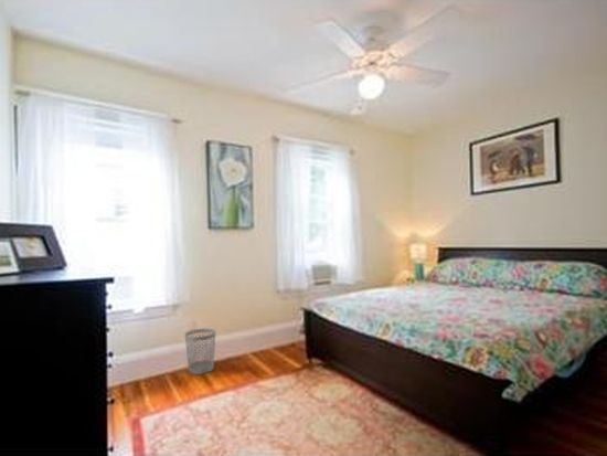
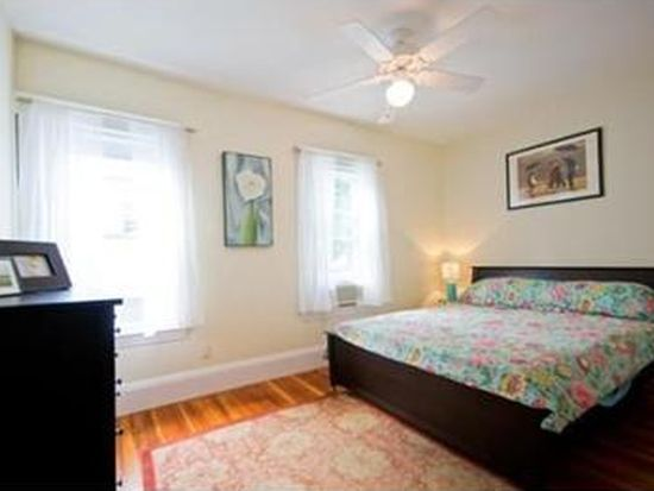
- wastebasket (201, 350)
